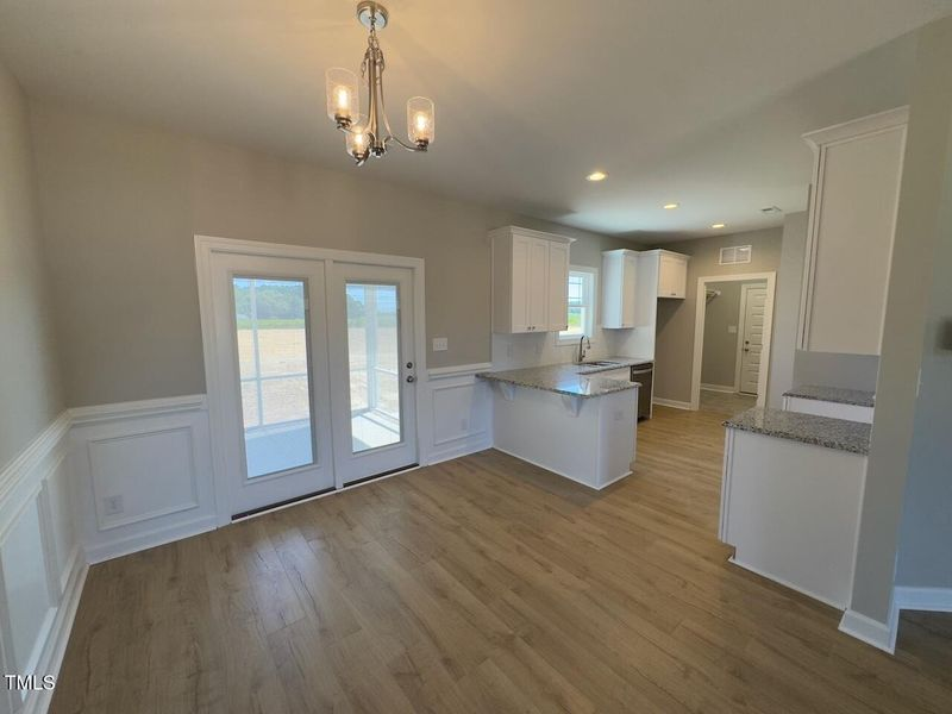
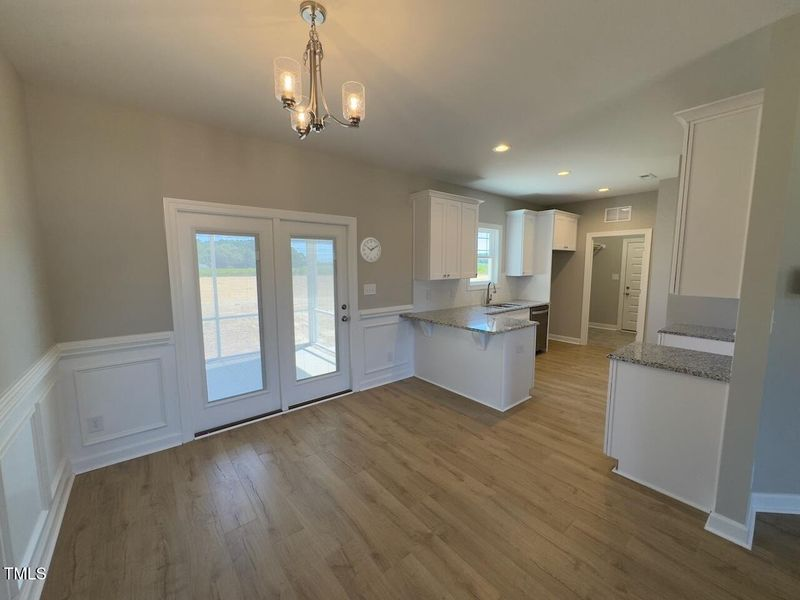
+ wall clock (371, 250)
